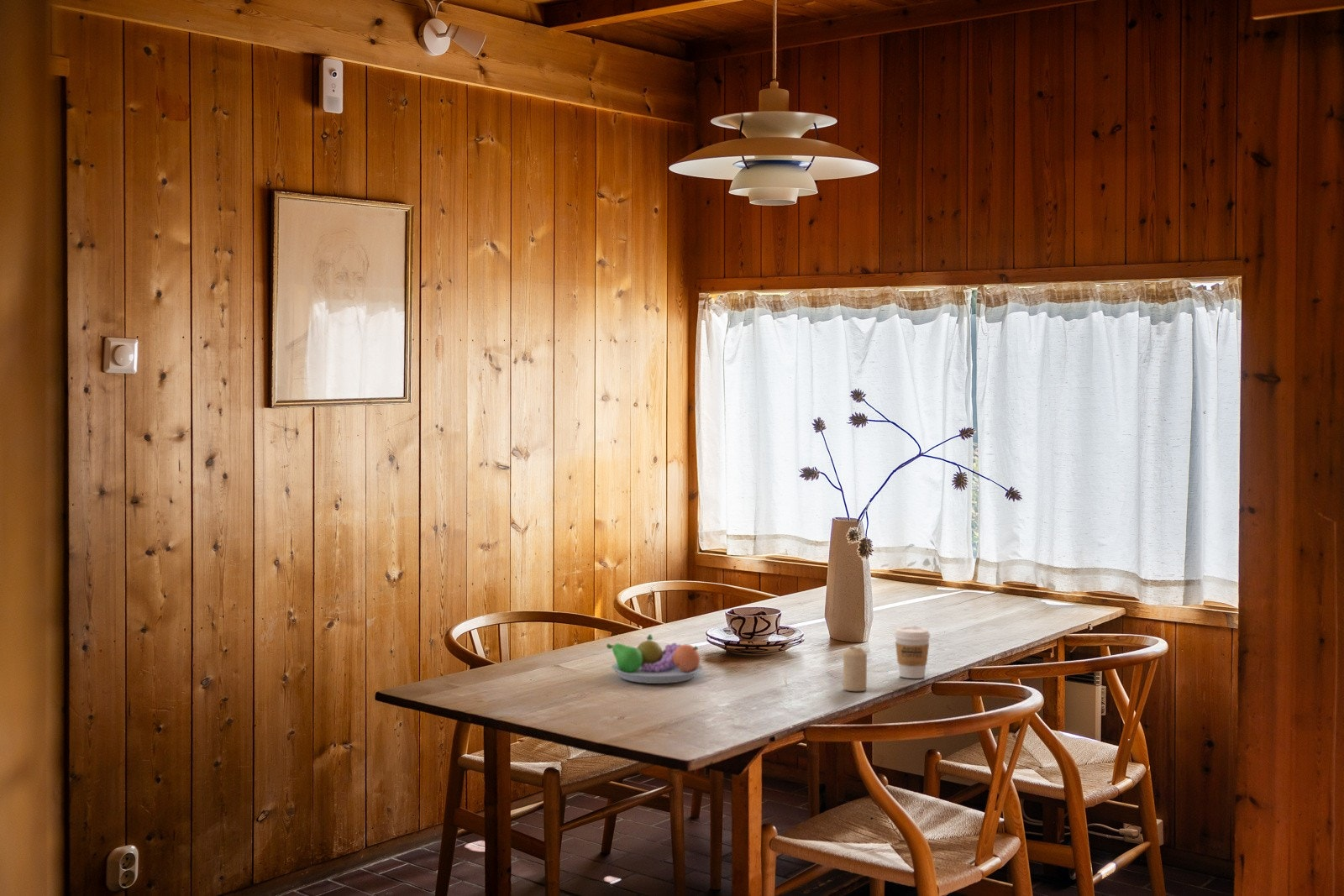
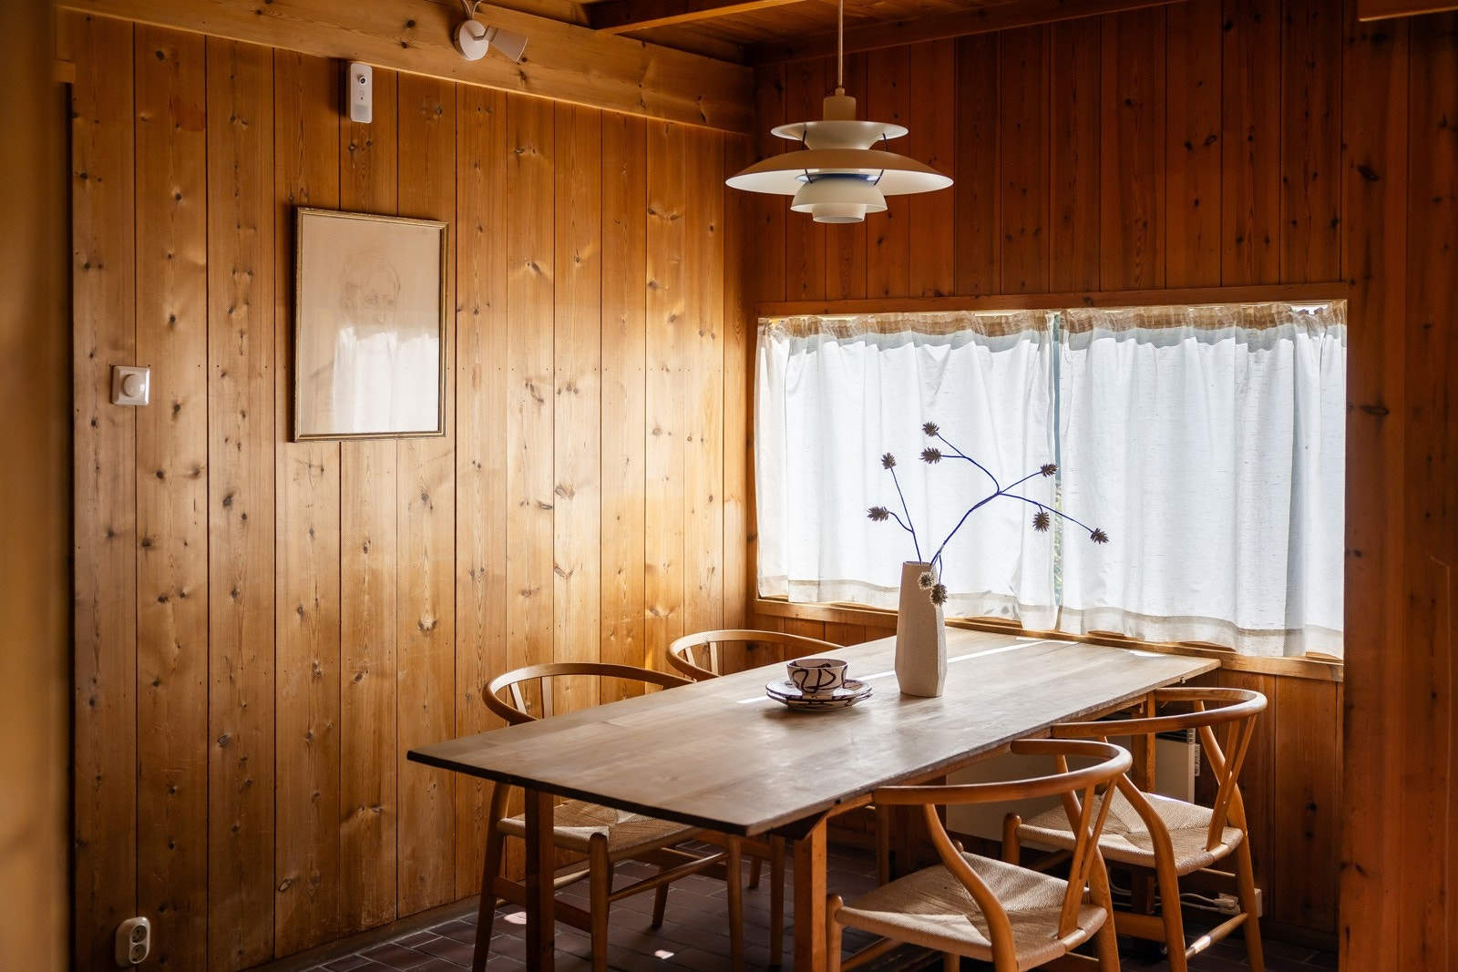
- coffee cup (911, 652)
- candle (854, 668)
- fruit bowl (654, 657)
